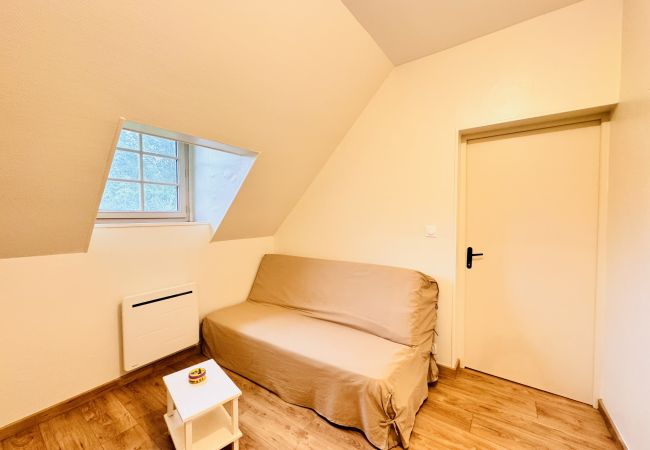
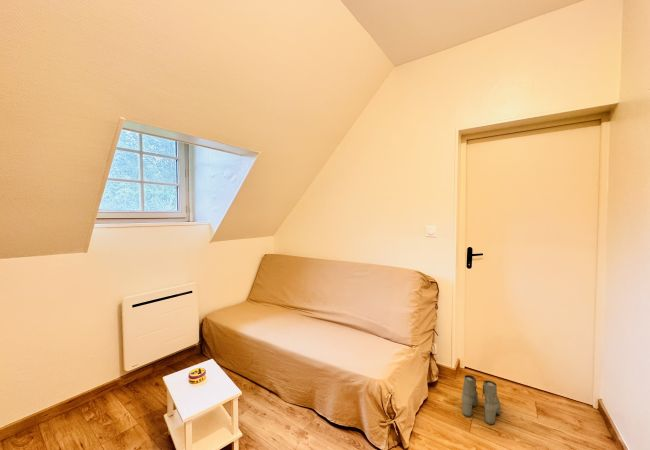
+ boots (483, 393)
